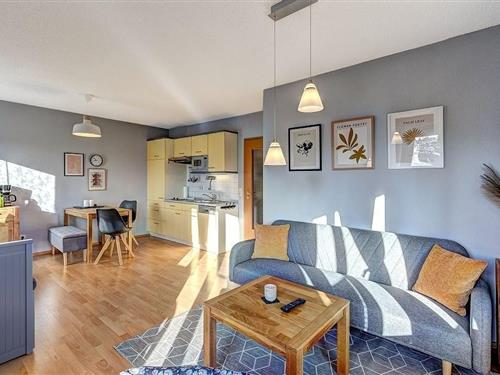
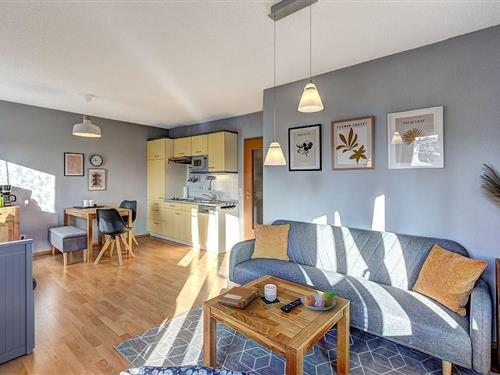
+ fruit bowl (319, 297)
+ notebook (238, 296)
